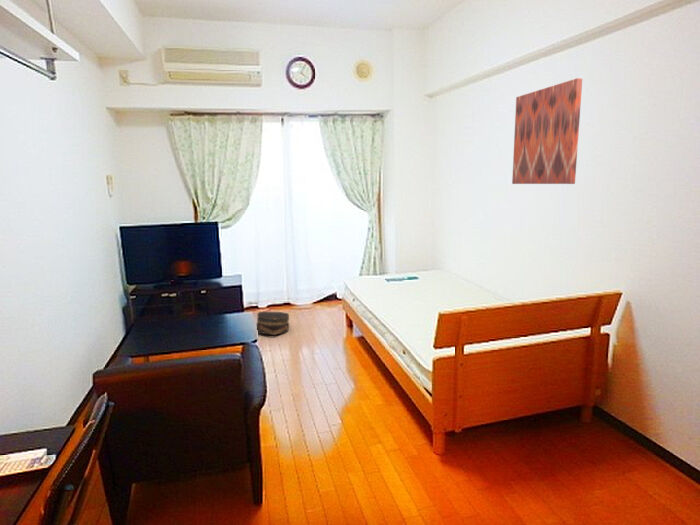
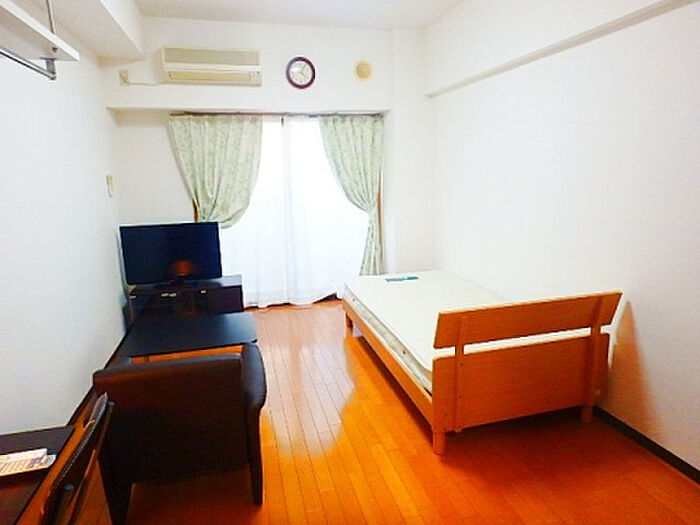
- wall art (543, 137)
- hat box (273, 322)
